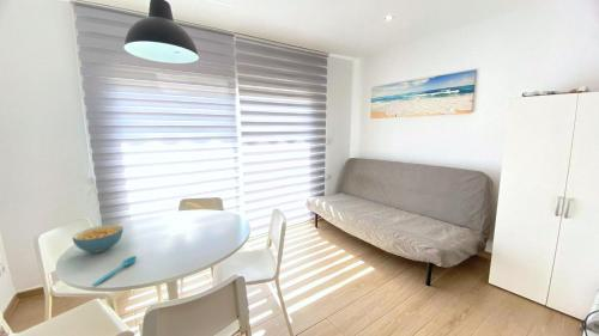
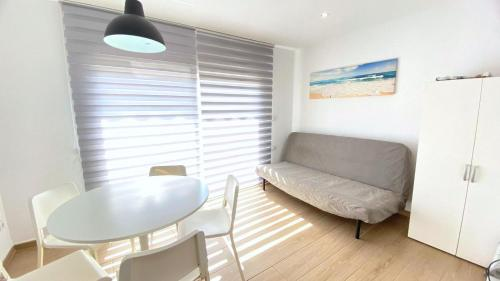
- spoon (116, 269)
- cereal bowl (99, 240)
